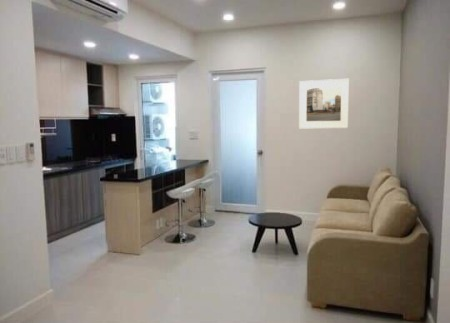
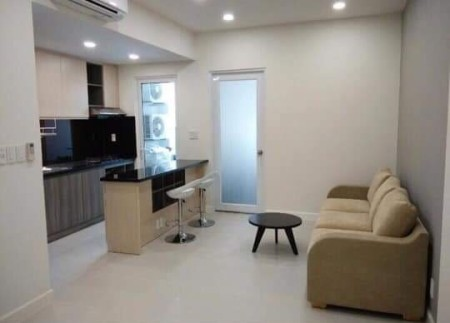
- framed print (323, 104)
